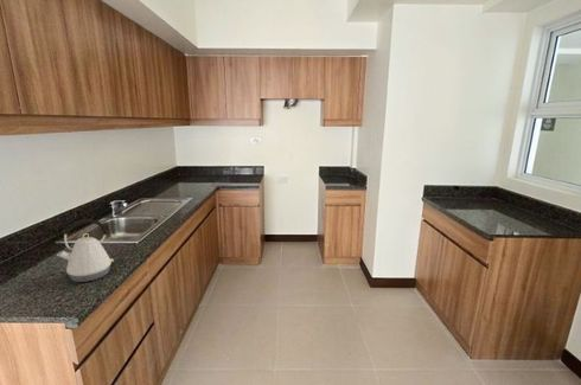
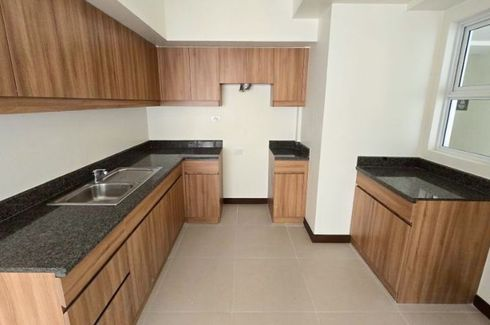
- kettle (85, 248)
